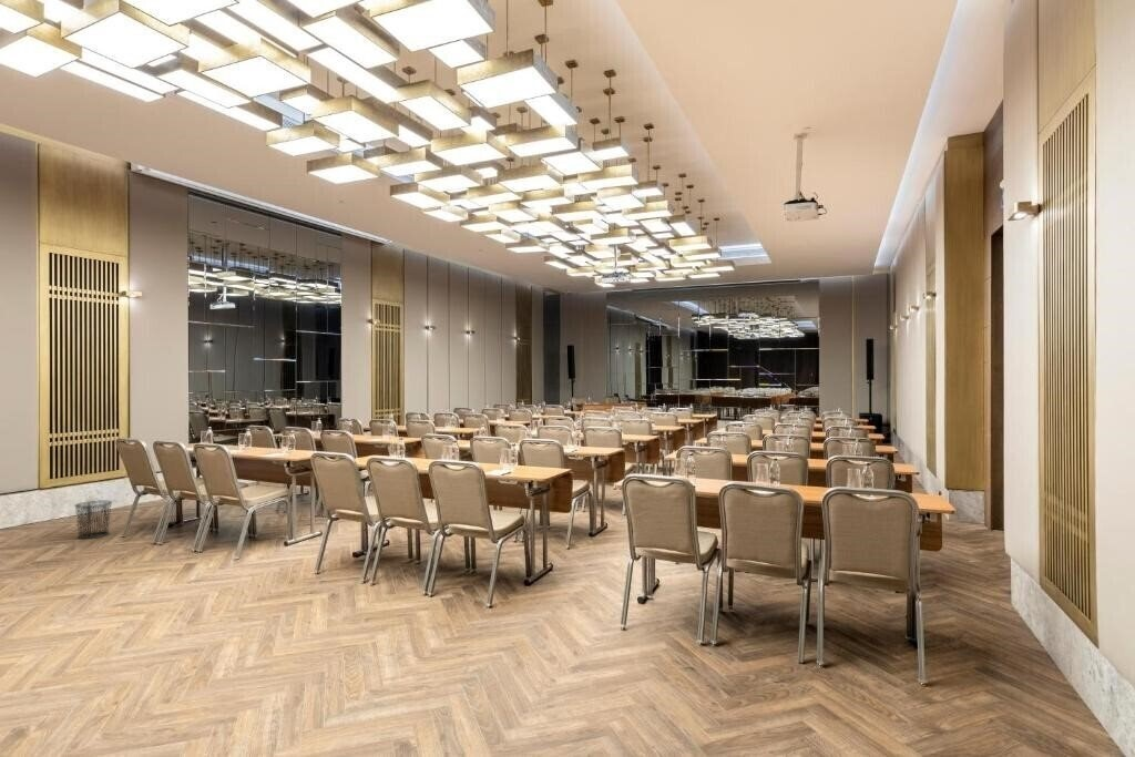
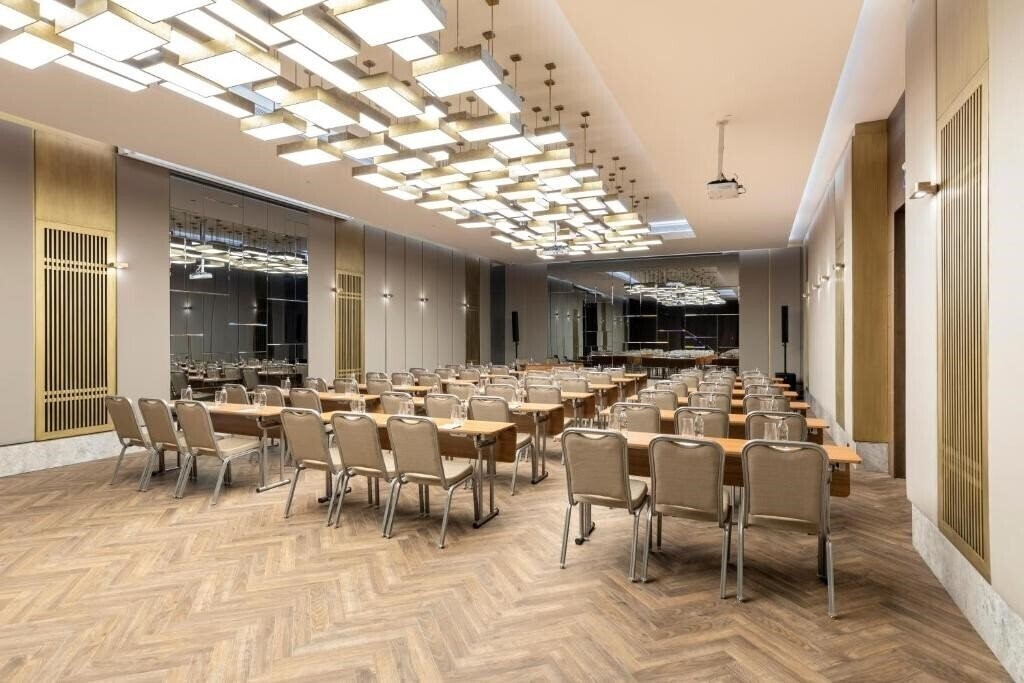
- waste bin (93, 519)
